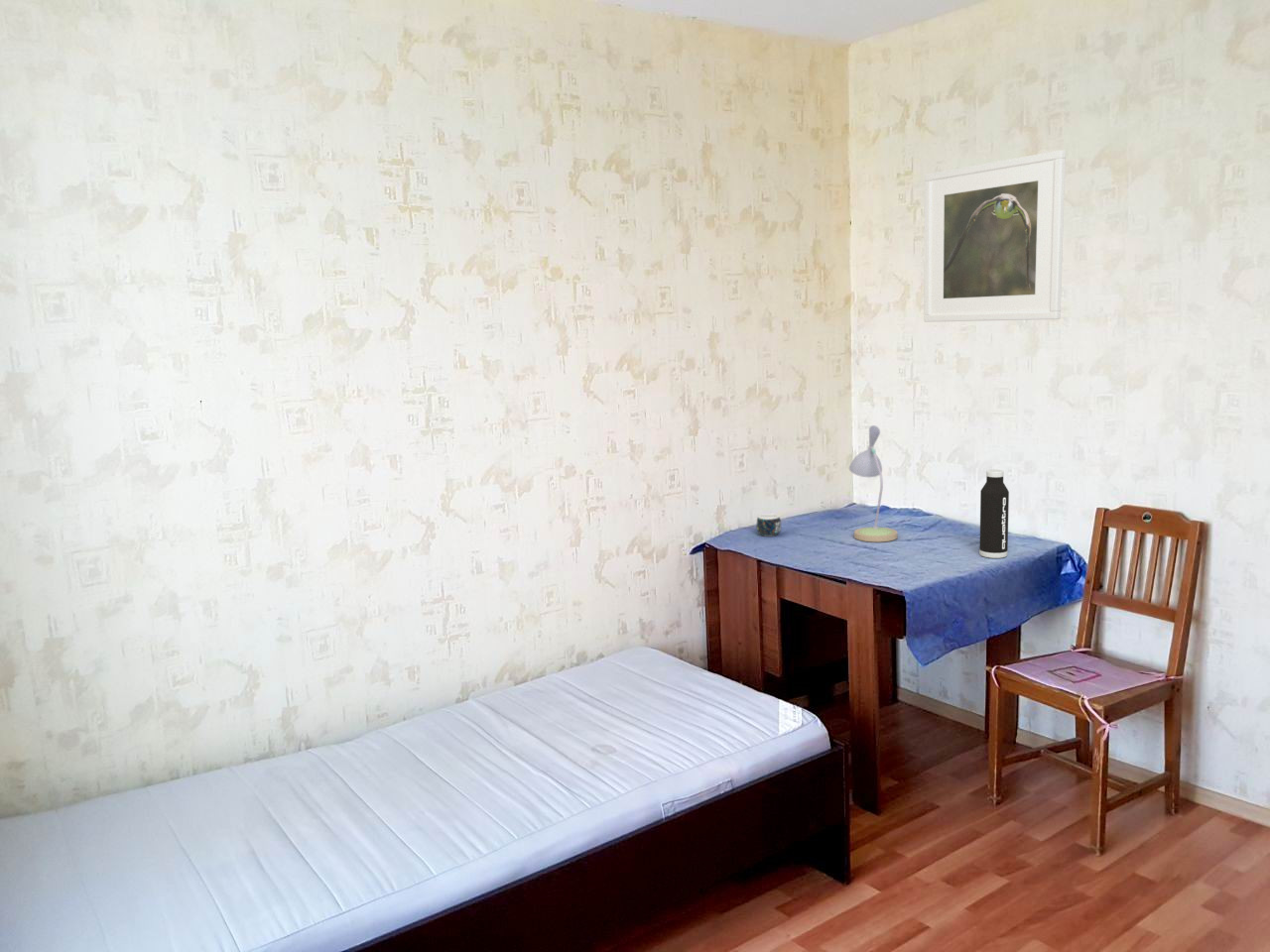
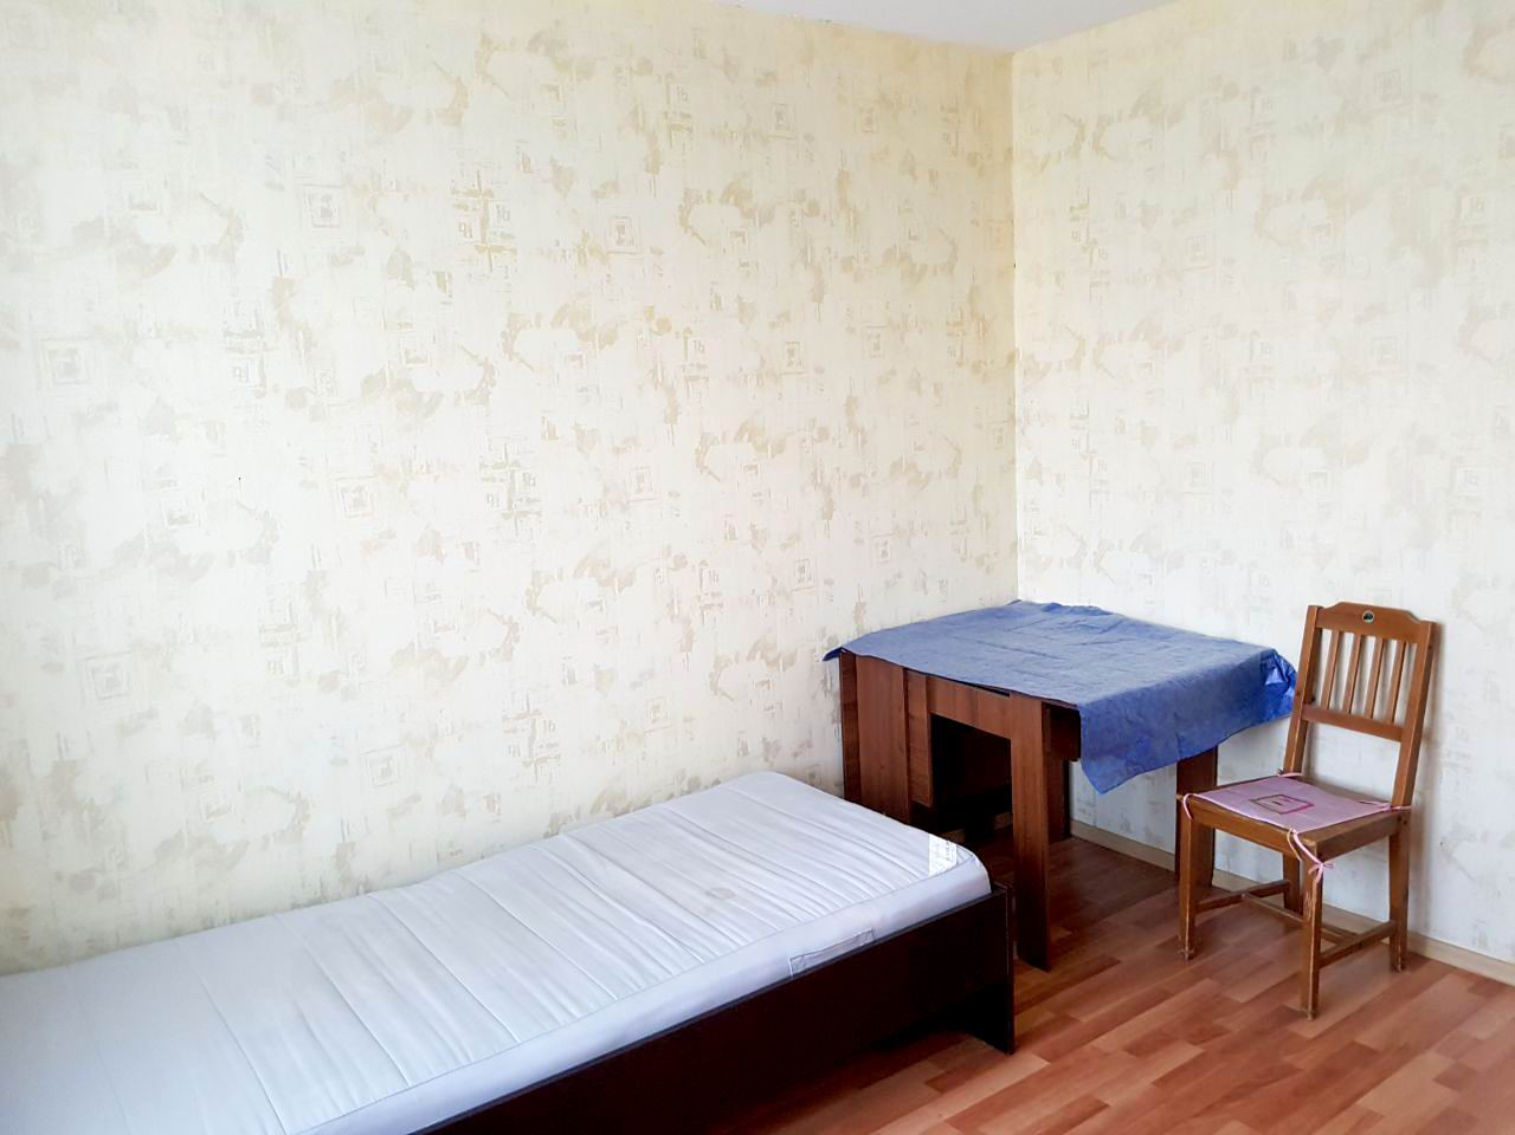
- desk lamp (871, 476)
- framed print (988, 242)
- mug (770, 524)
- water bottle (994, 513)
